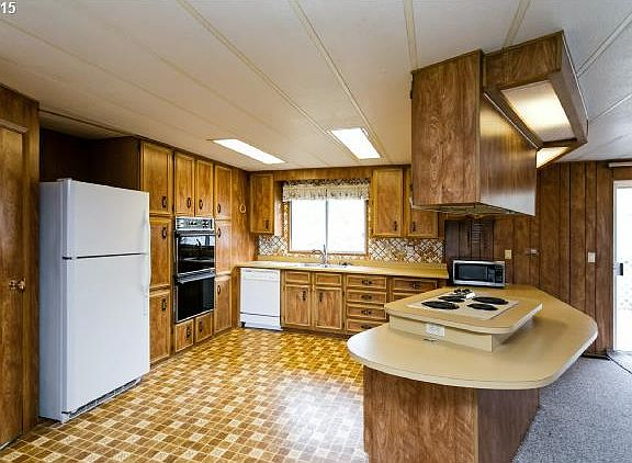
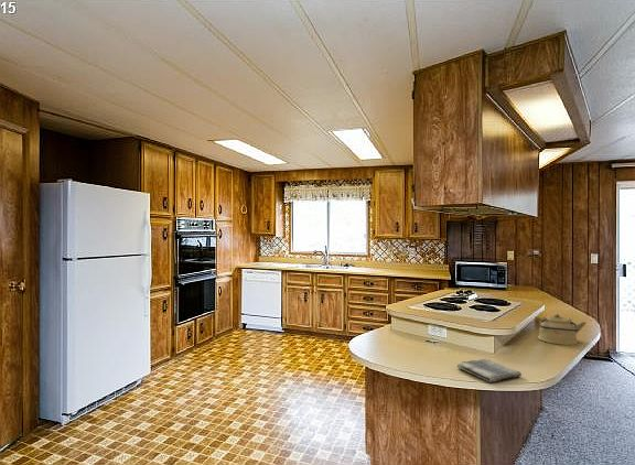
+ dish towel (487, 368)
+ kettle (561, 327)
